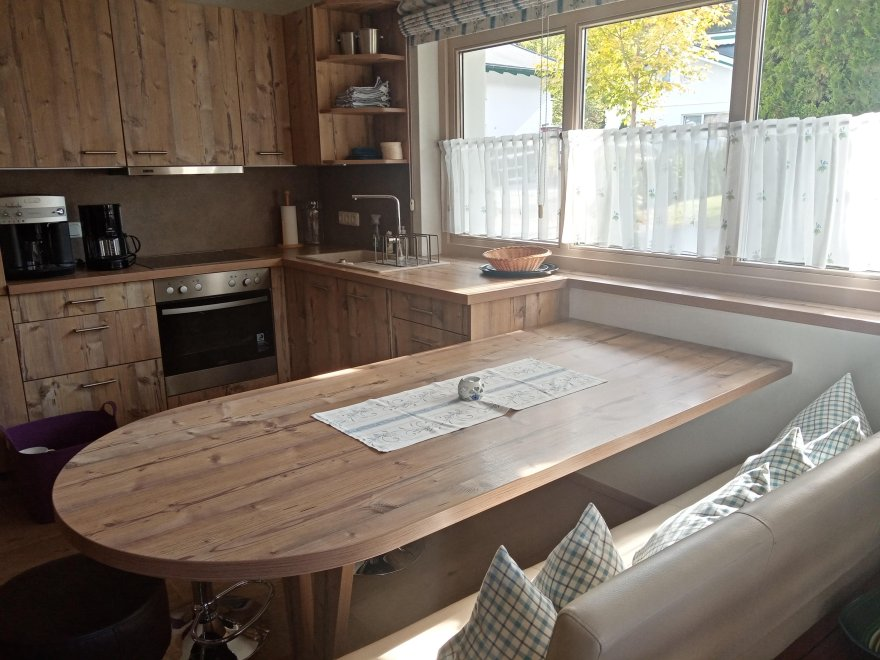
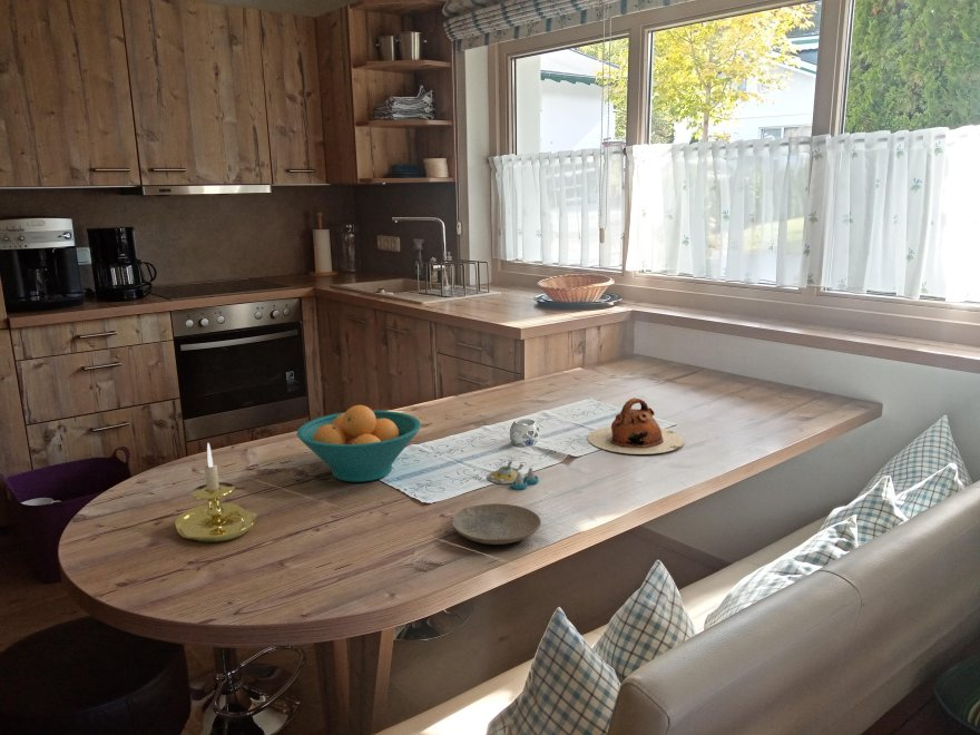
+ salt and pepper shaker set (511, 472)
+ plate (496, 527)
+ teapot (635, 418)
+ fruit bowl (360, 439)
+ candle holder (216, 487)
